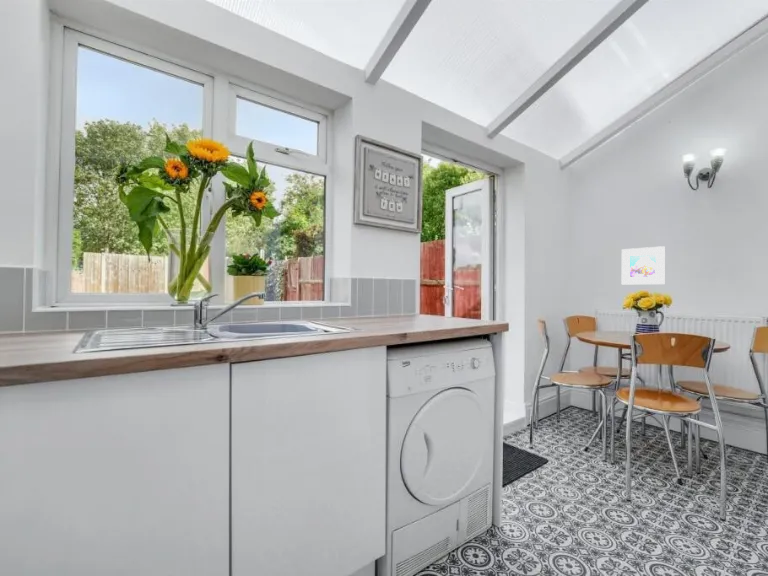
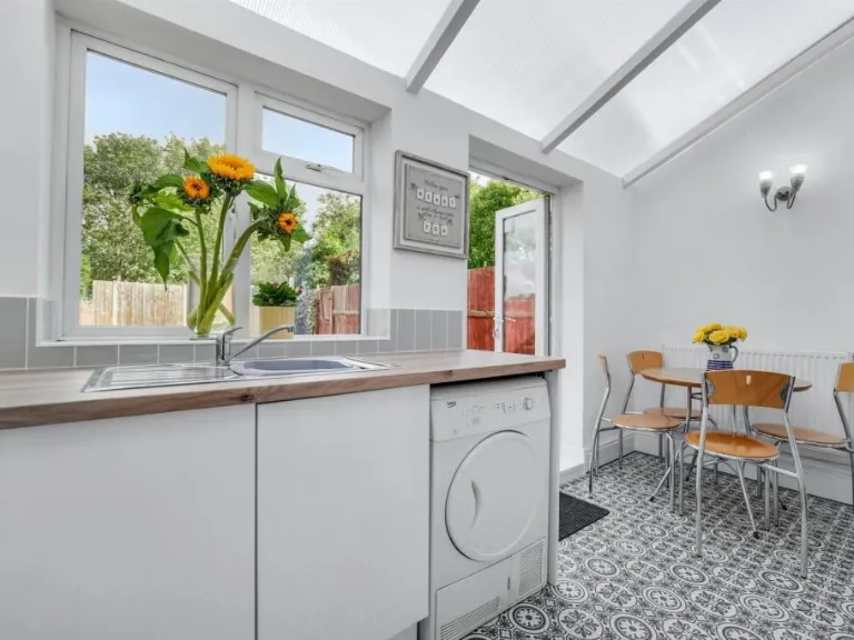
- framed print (642, 266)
